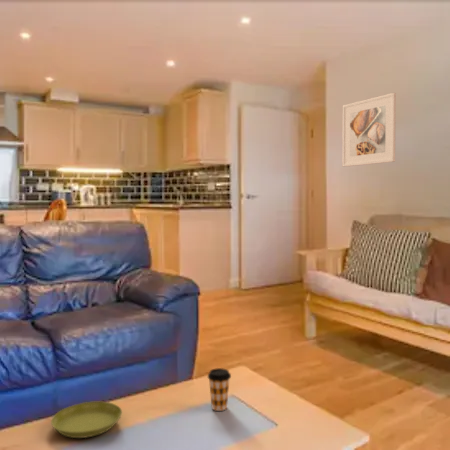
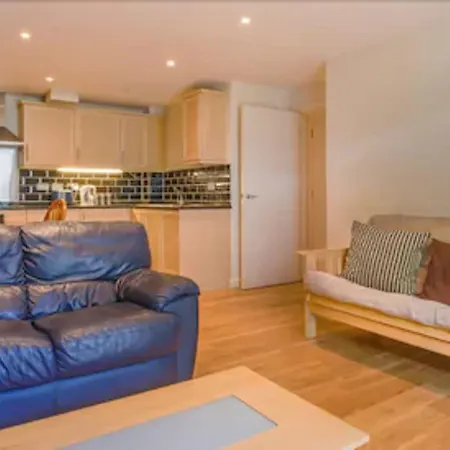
- saucer (87, 420)
- coffee cup (219, 389)
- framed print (367, 132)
